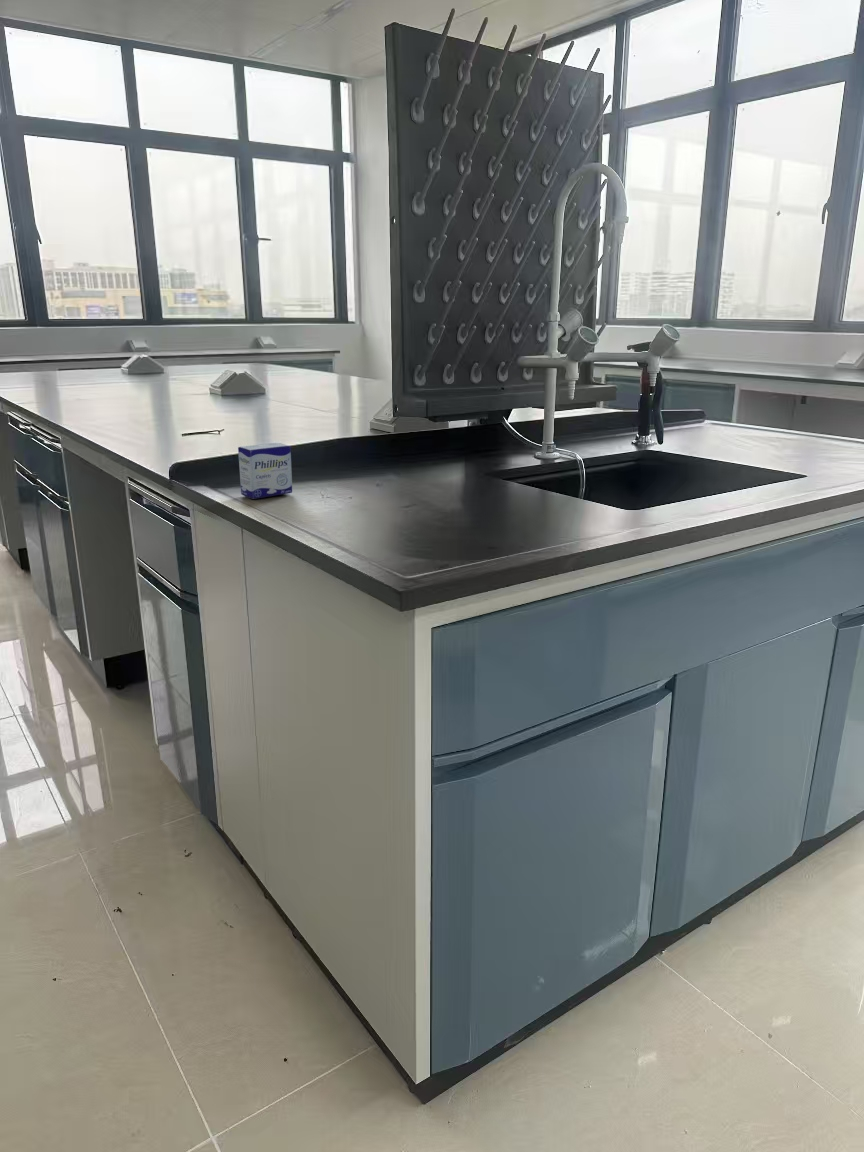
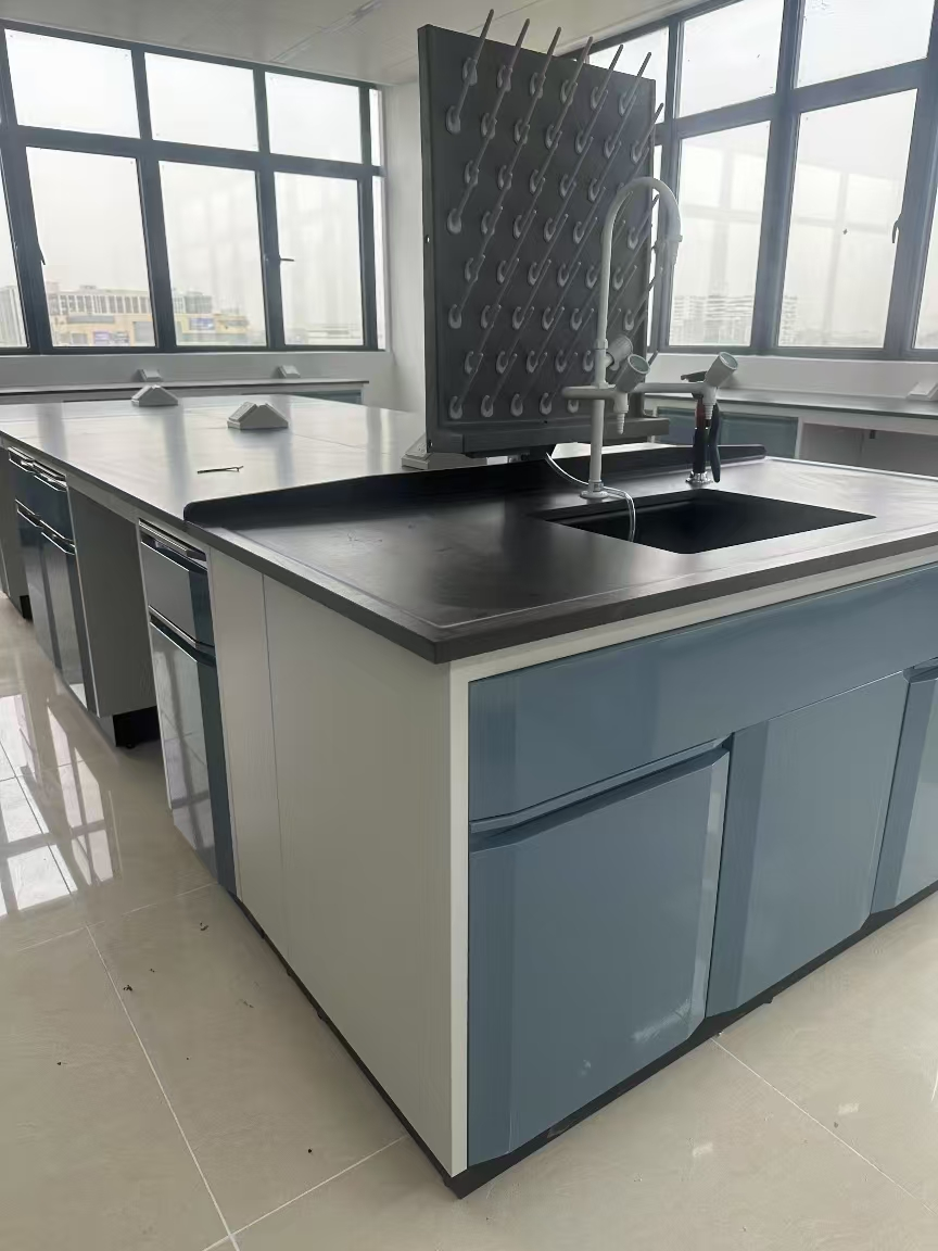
- box (265, 470)
